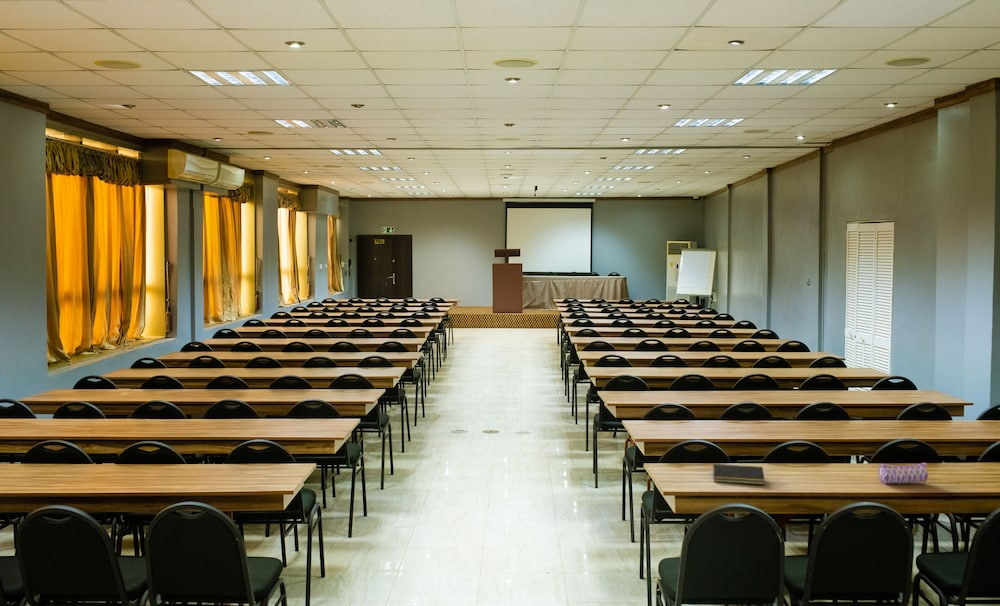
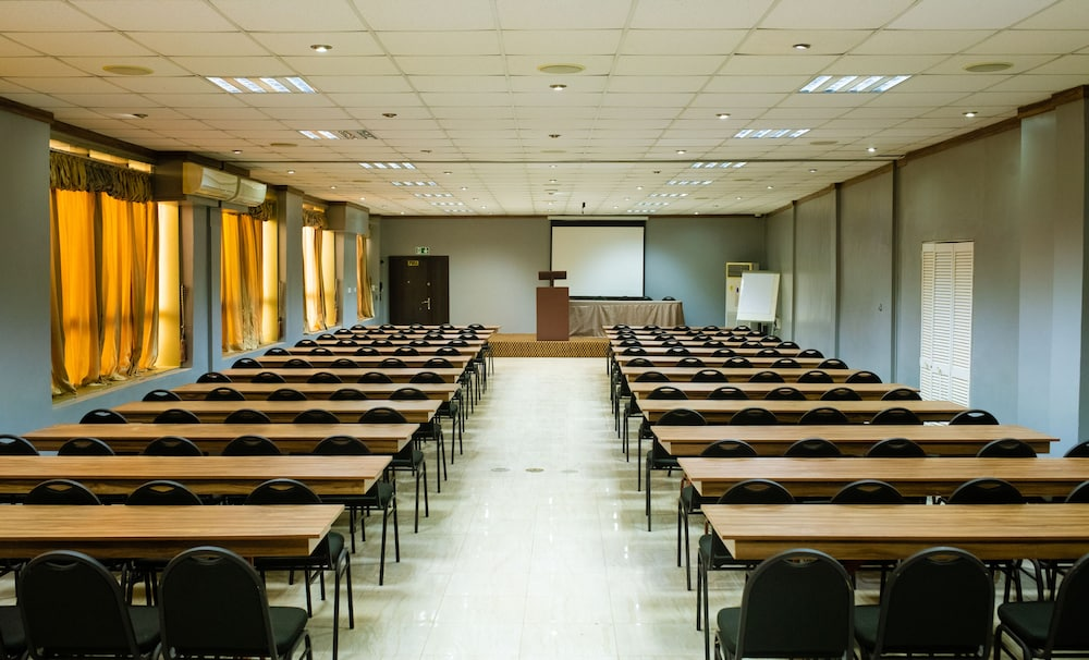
- notepad (738, 474)
- pencil case (902, 472)
